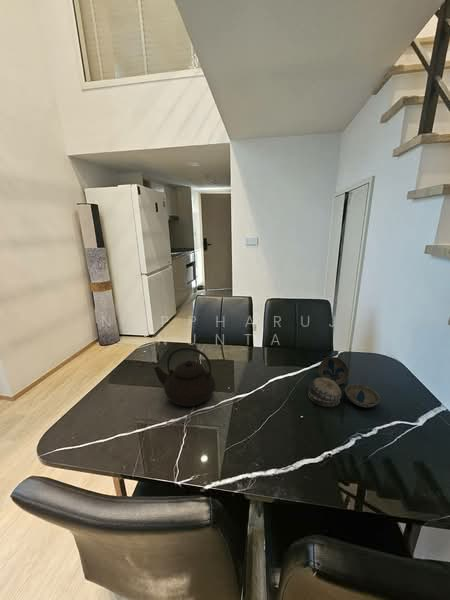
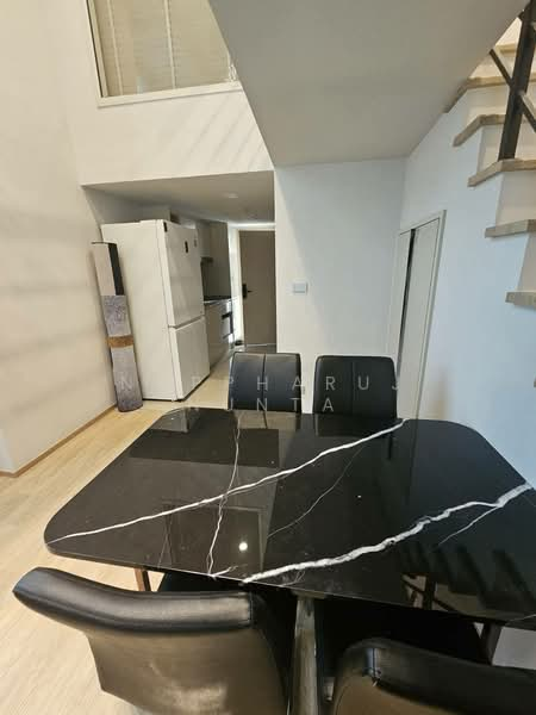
- teapot (183, 372)
- decorative bowl (337, 382)
